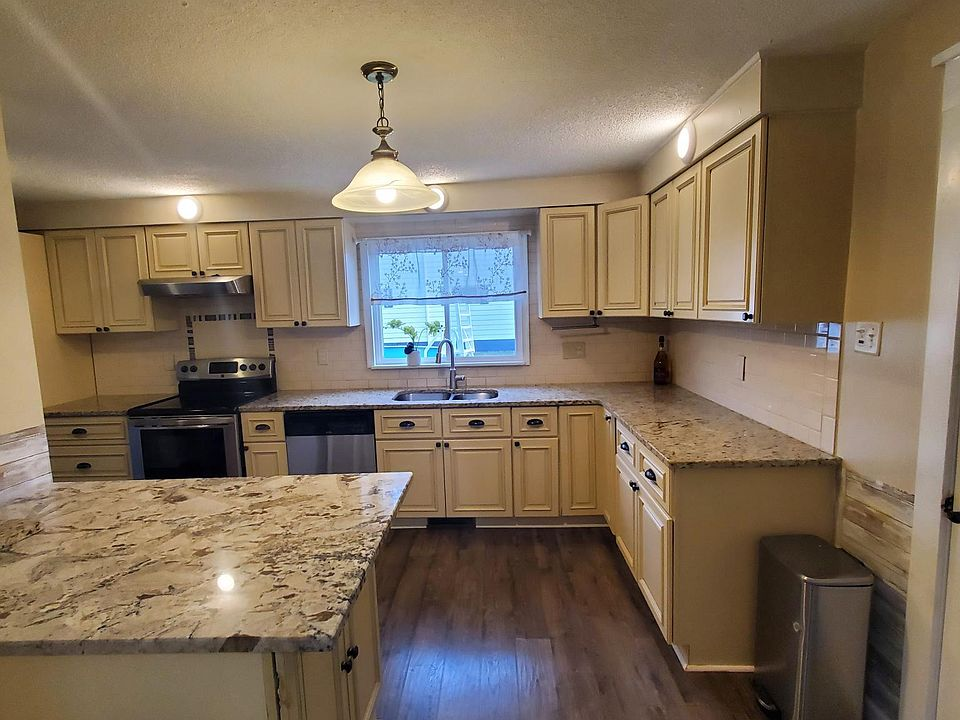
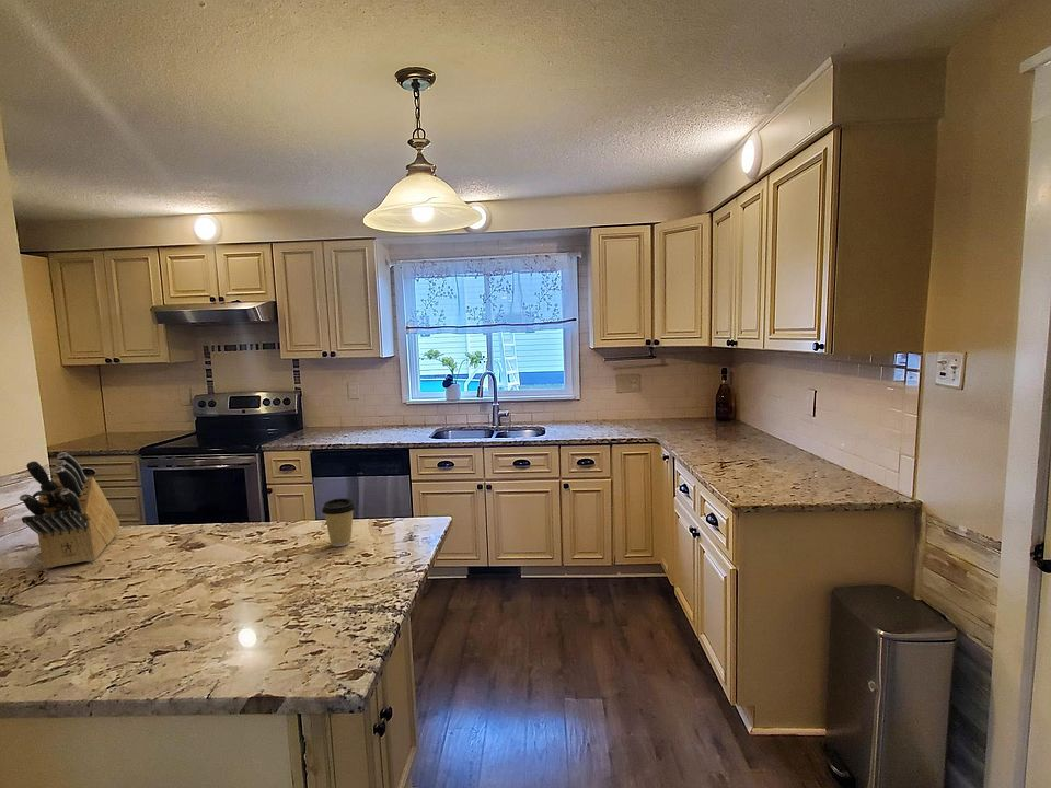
+ coffee cup (339, 522)
+ knife block (72, 500)
